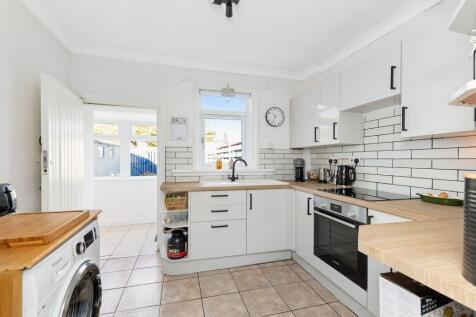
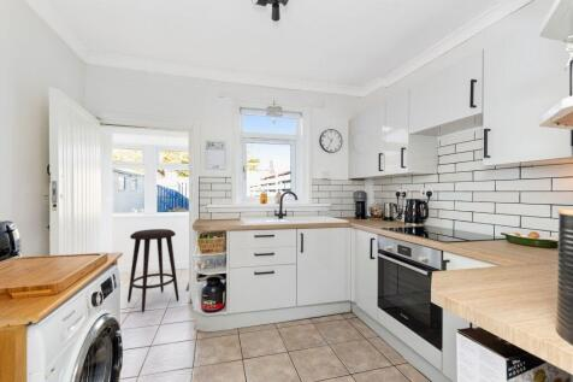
+ stool (159, 266)
